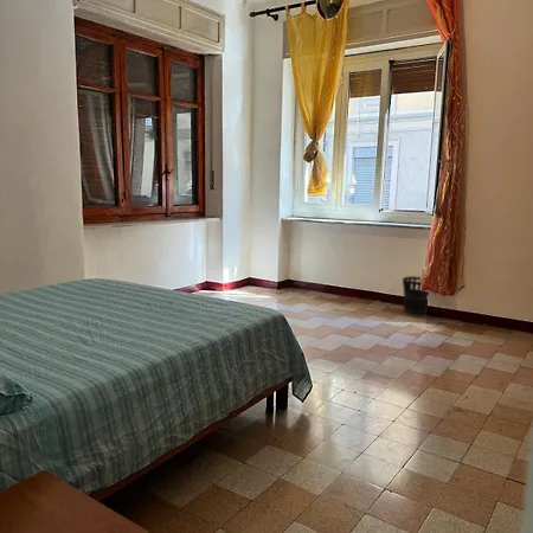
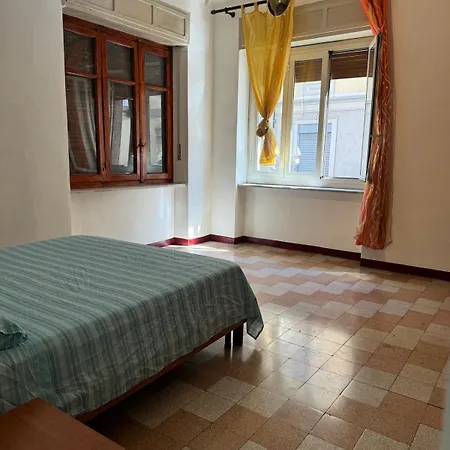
- wastebasket (416, 295)
